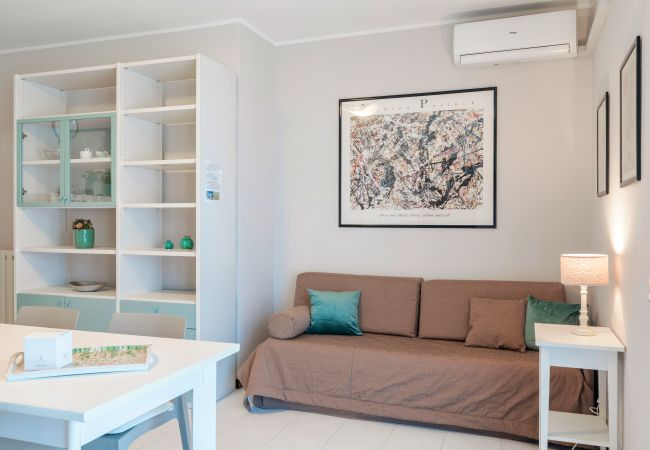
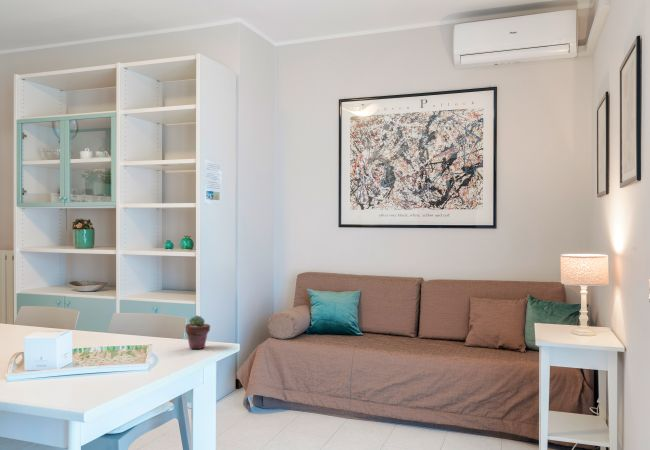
+ potted succulent (197, 331)
